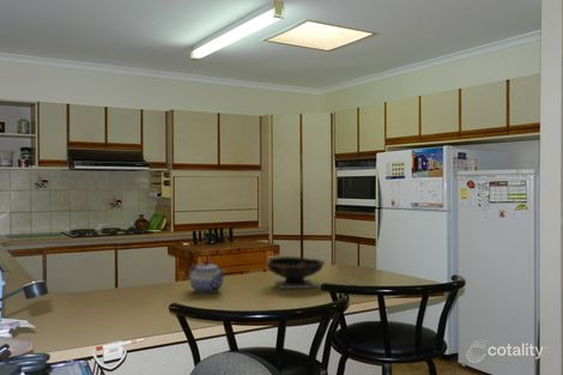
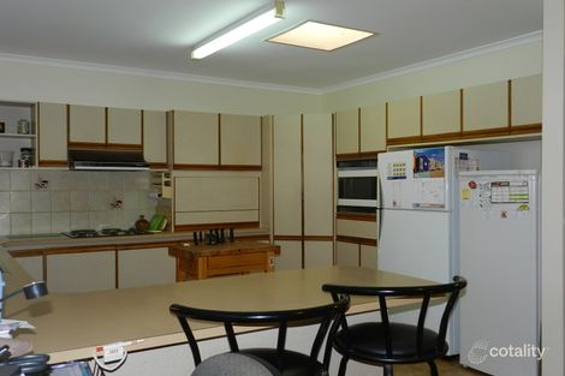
- teapot (206, 276)
- bowl (295, 272)
